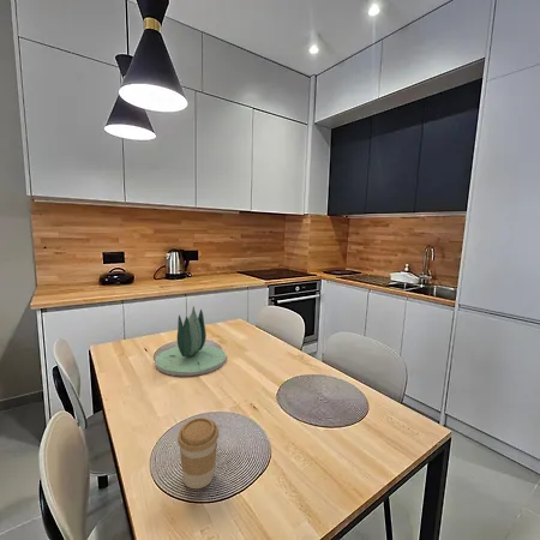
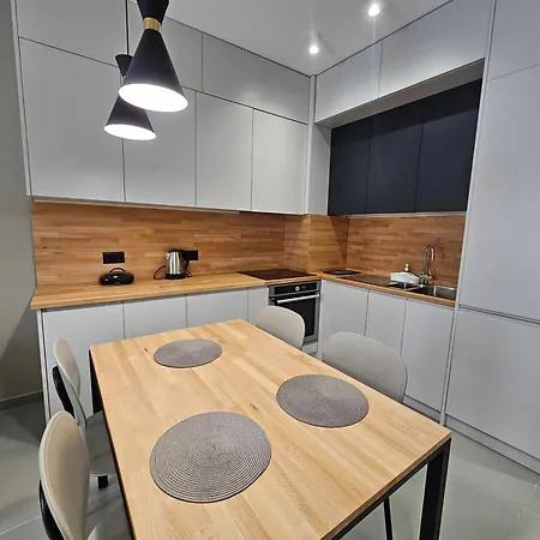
- succulent plant (191, 332)
- coffee cup (198, 451)
